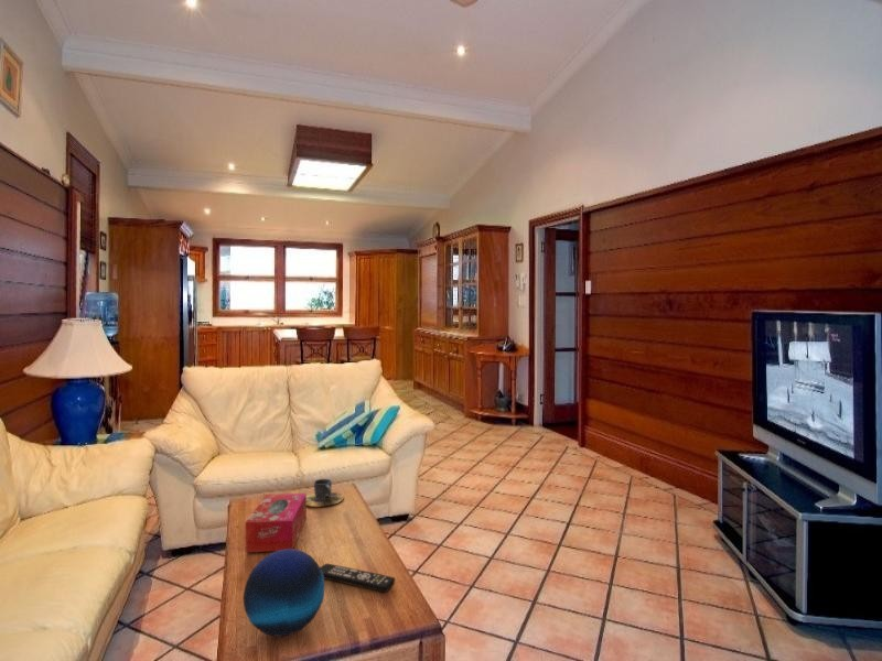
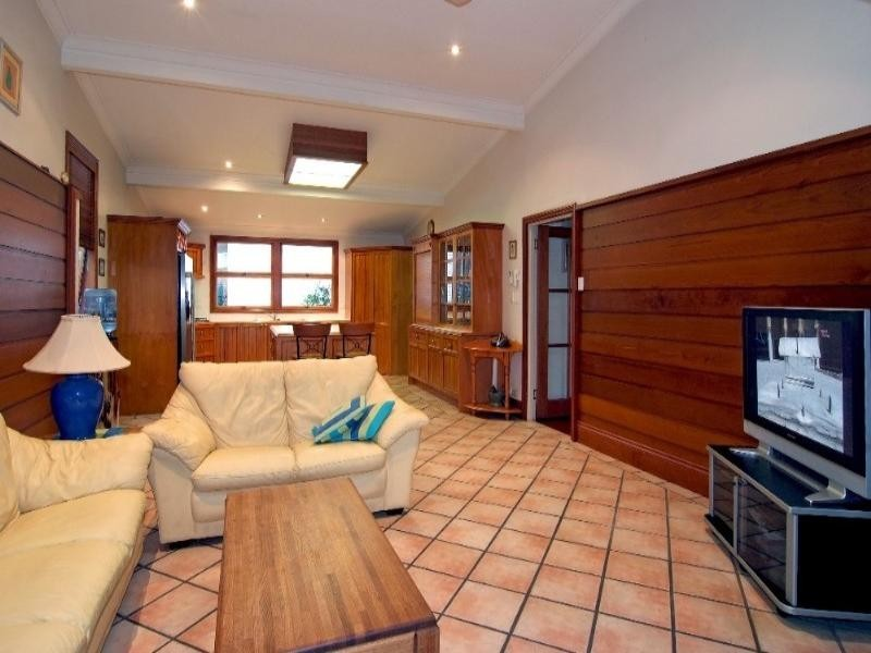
- decorative orb (284, 590)
- cup (322, 490)
- remote control (354, 577)
- tissue box (278, 520)
